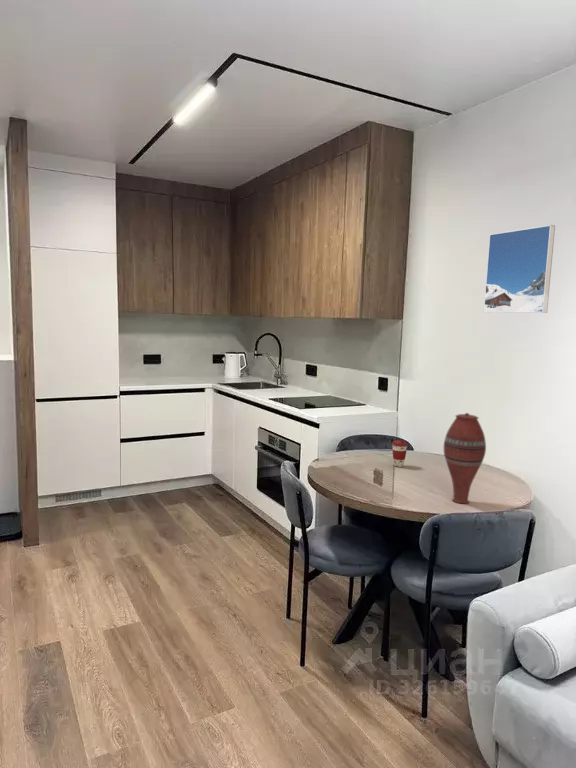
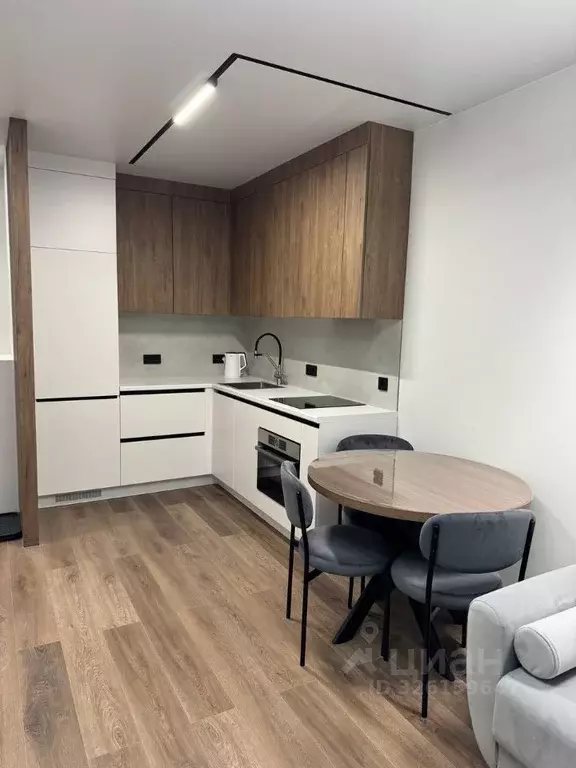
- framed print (517, 271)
- vase (463, 457)
- coffee cup (399, 453)
